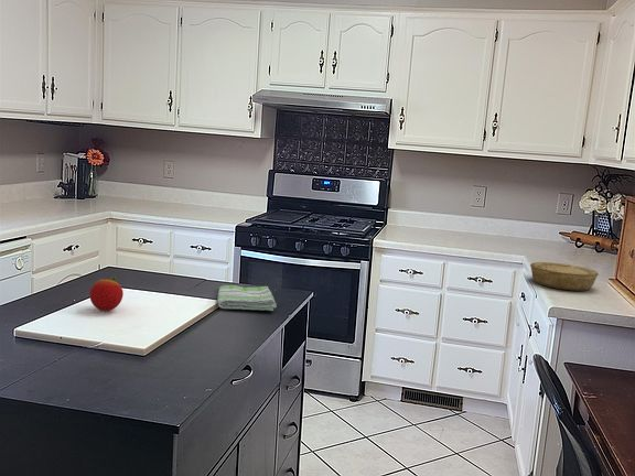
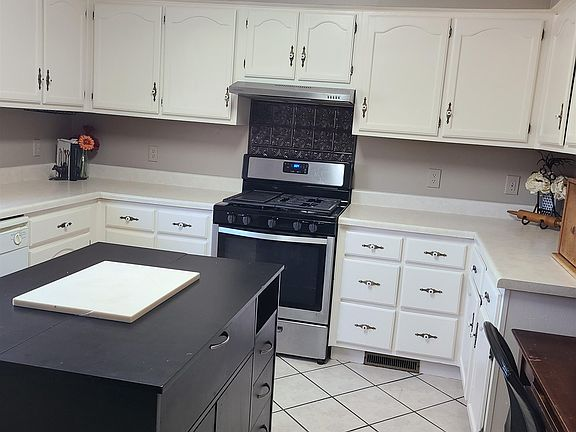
- dish towel (245, 294)
- bowl (562, 275)
- apple (106, 293)
